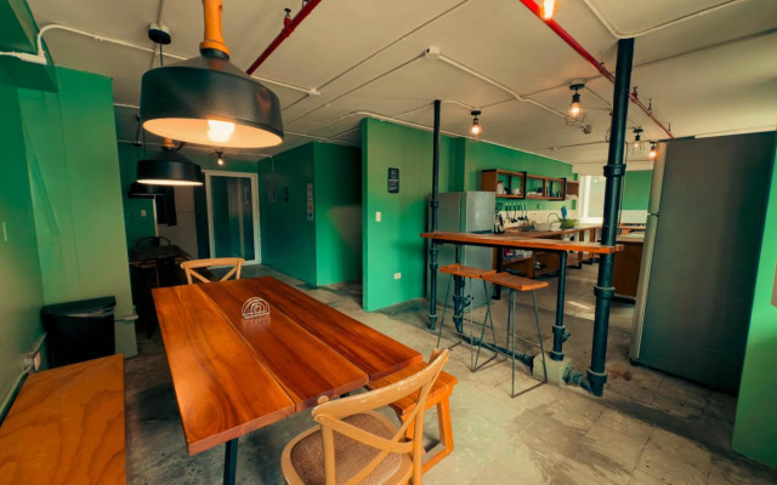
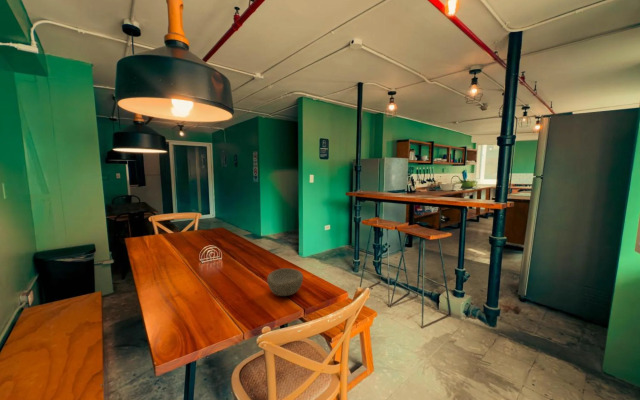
+ bowl (285, 283)
